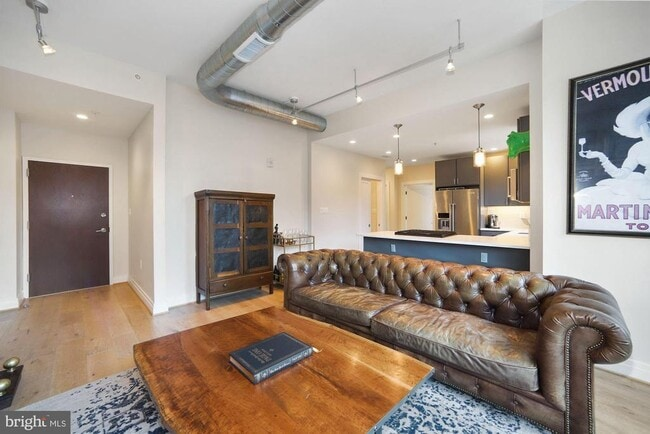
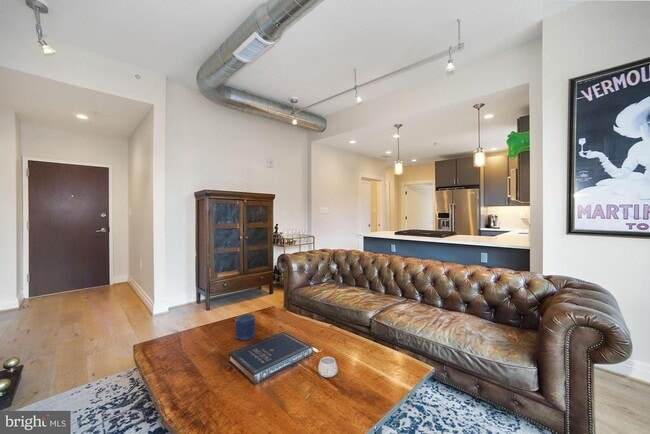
+ mug (327, 368)
+ candle (245, 326)
